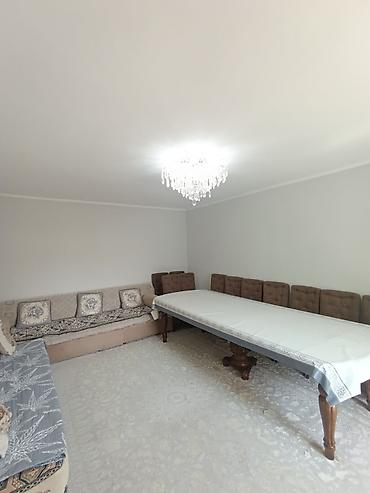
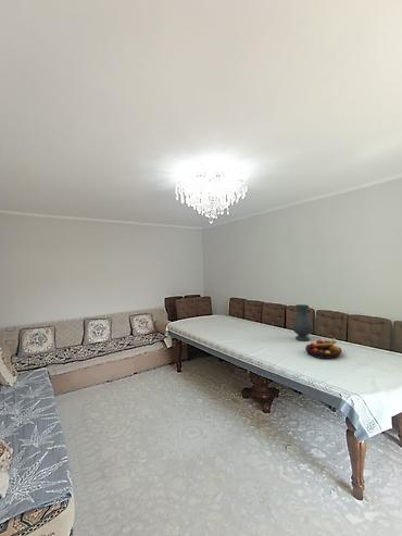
+ fruit bowl (323, 346)
+ vase (302, 322)
